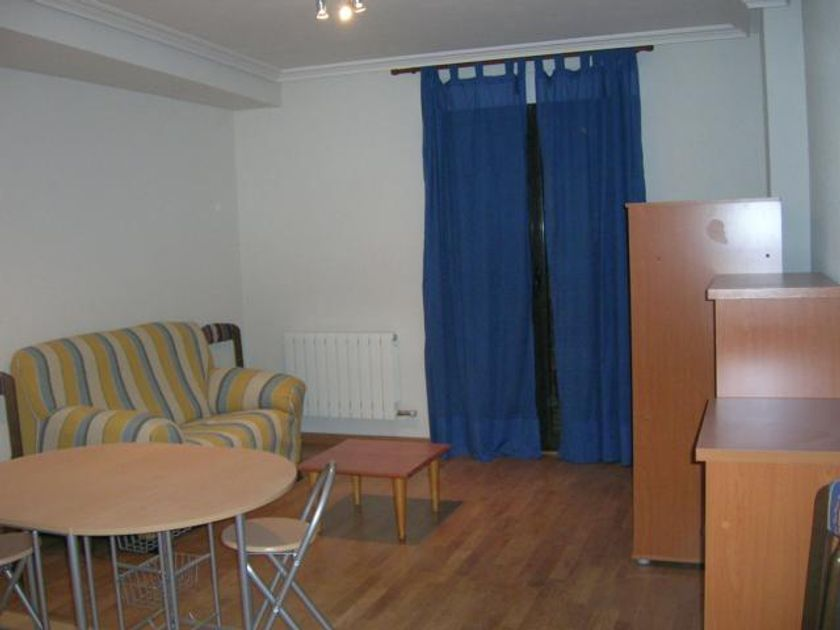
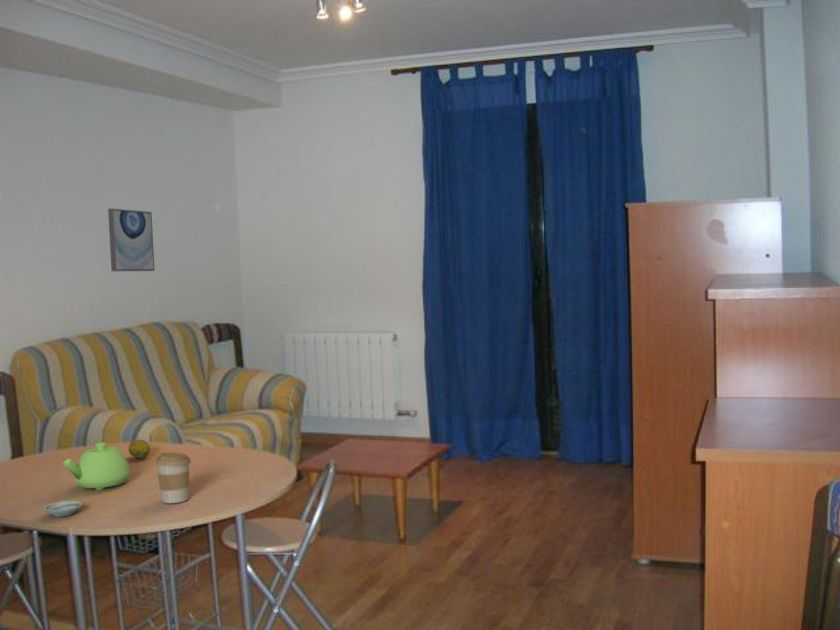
+ saucer (63, 509)
+ teapot (95, 465)
+ fruit (139, 449)
+ wall art (132, 240)
+ coffee cup (174, 476)
